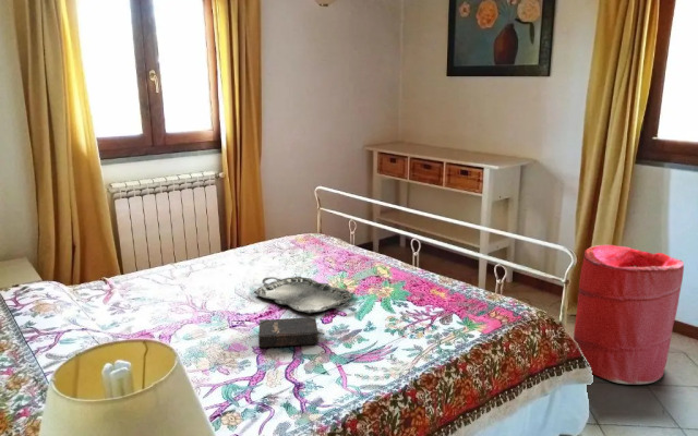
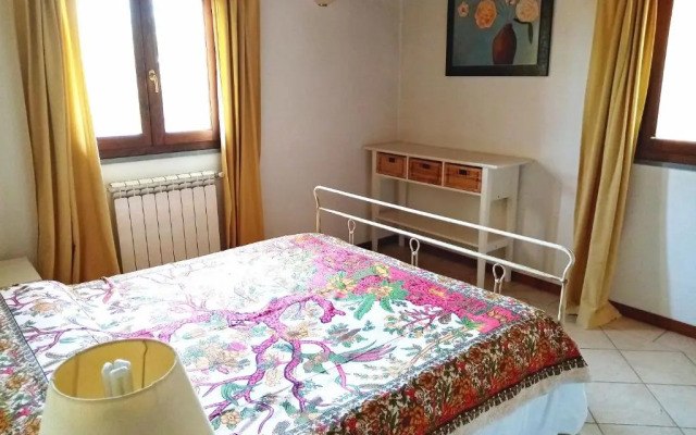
- laundry hamper (625, 308)
- hardback book (288, 331)
- serving tray (303, 293)
